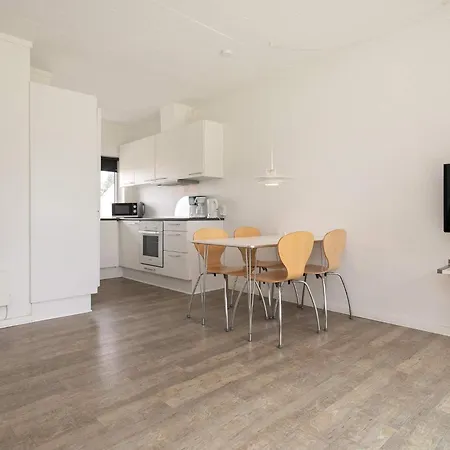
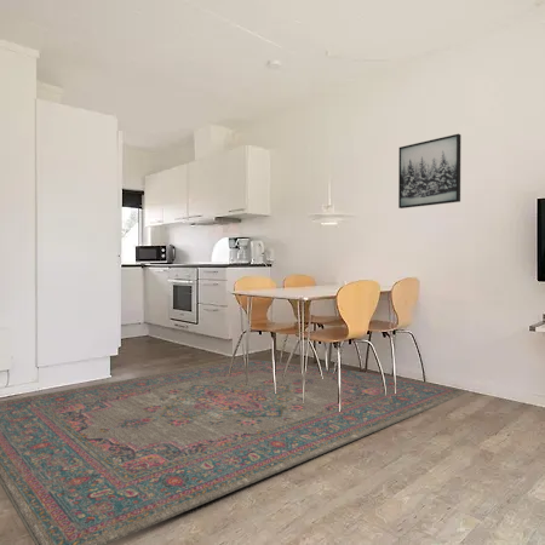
+ rug (233, 400)
+ wall art (428, 173)
